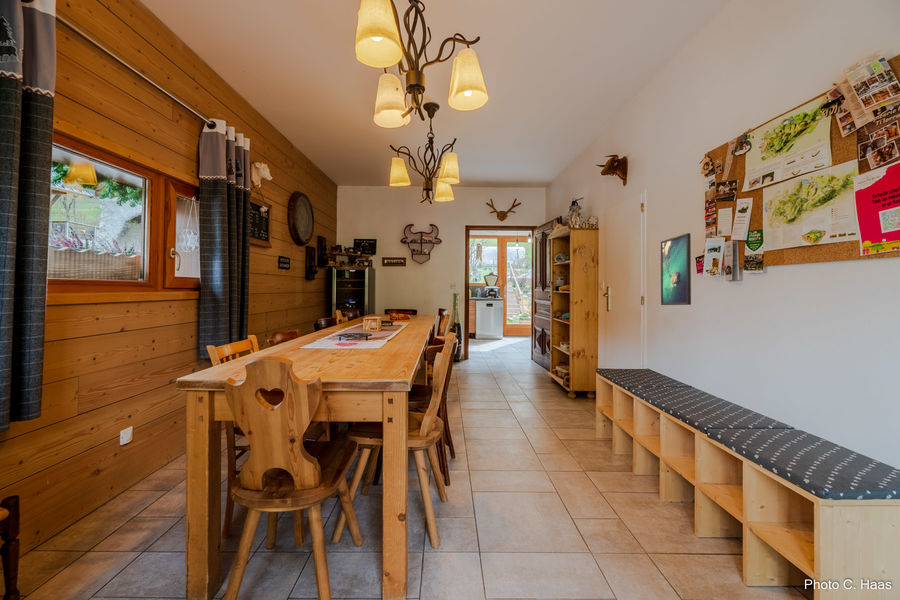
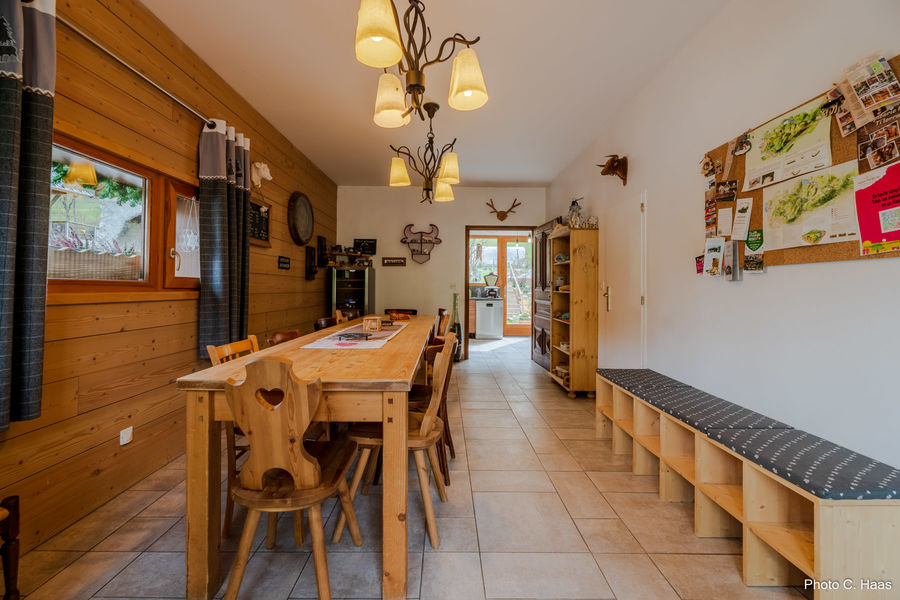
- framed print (674, 271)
